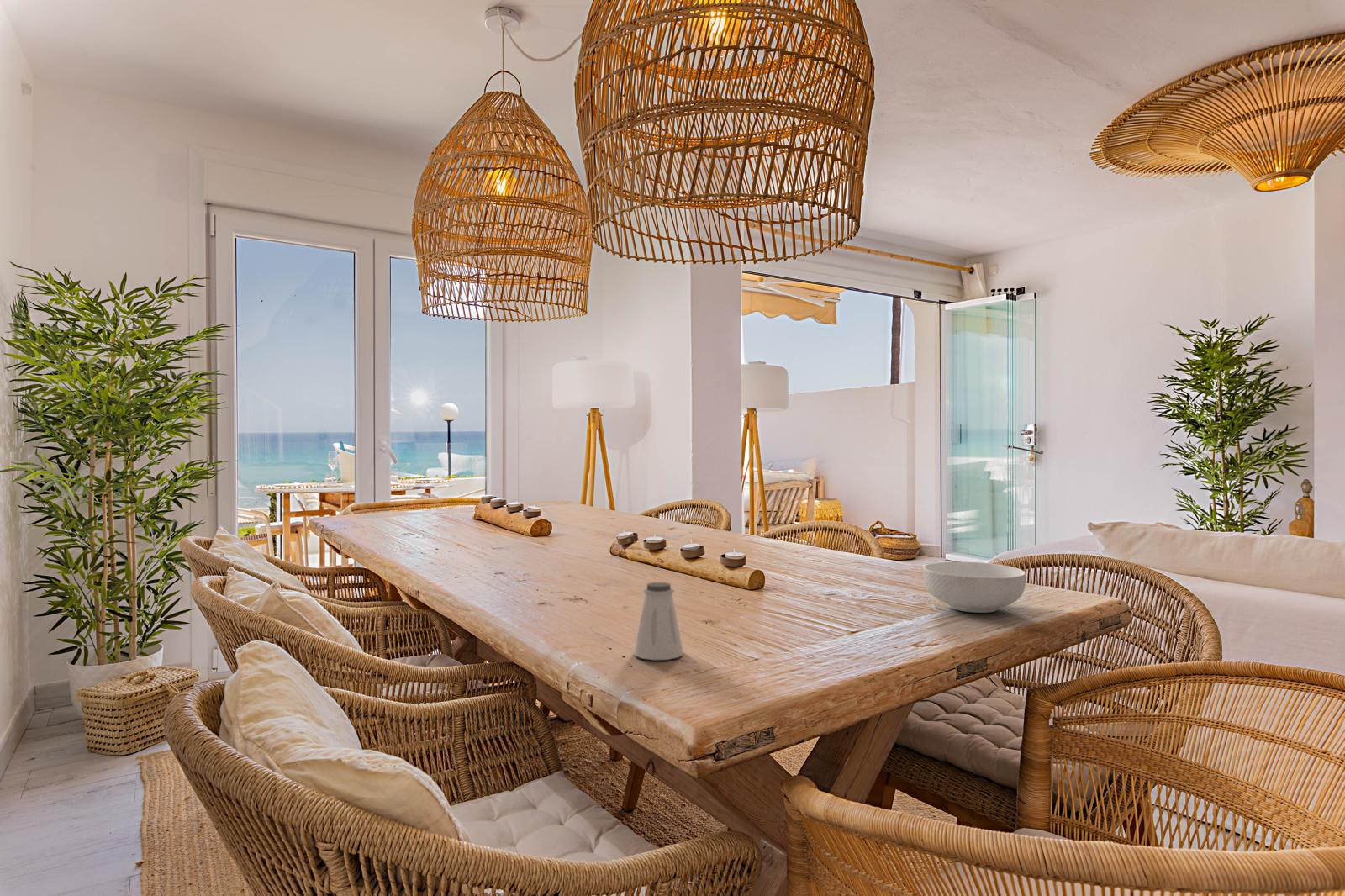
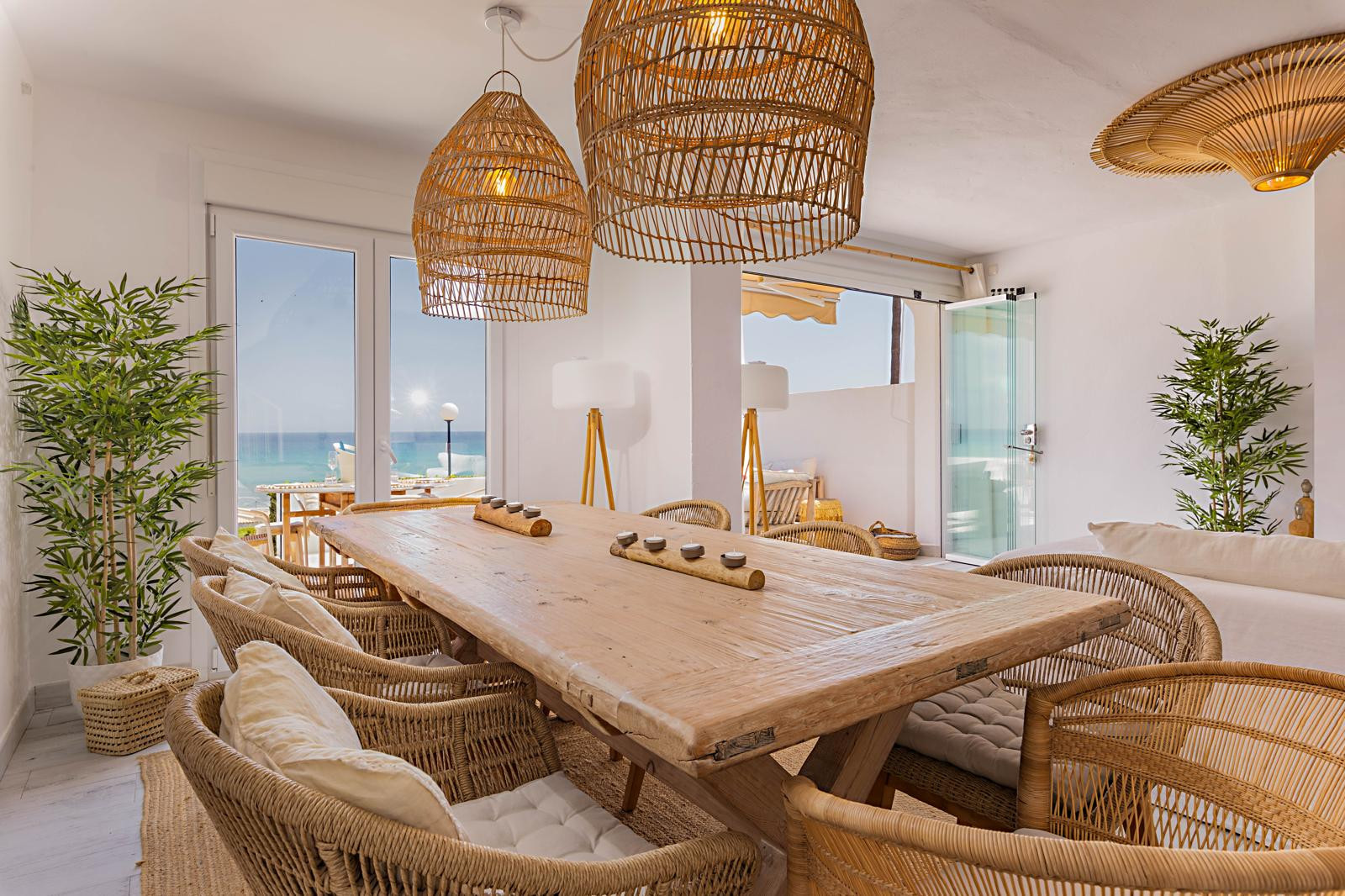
- cereal bowl (973, 588)
- saltshaker (658, 619)
